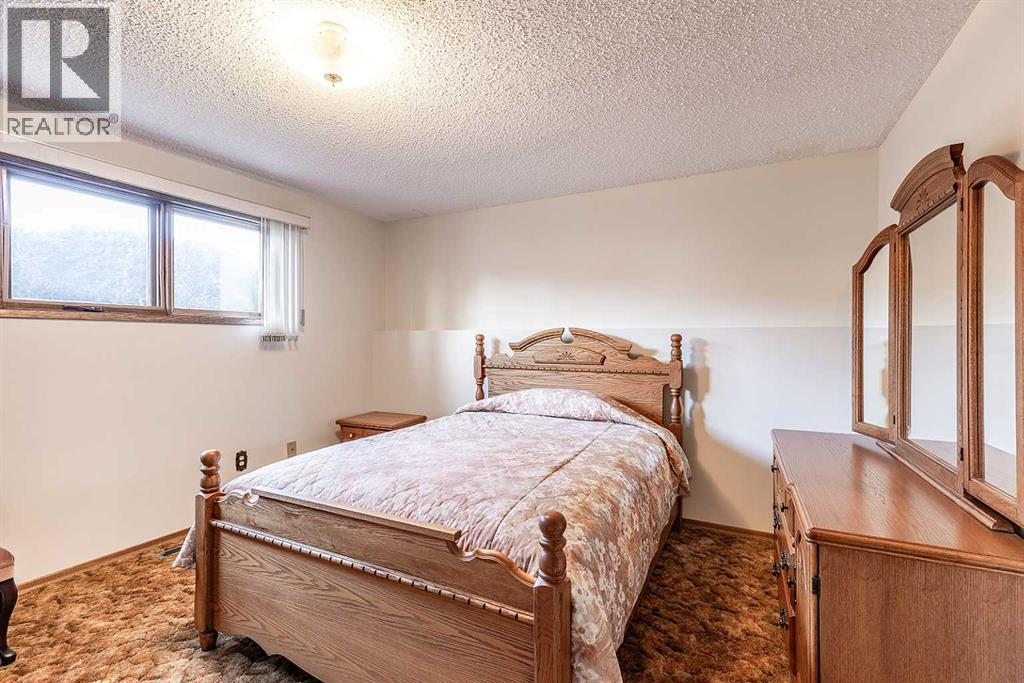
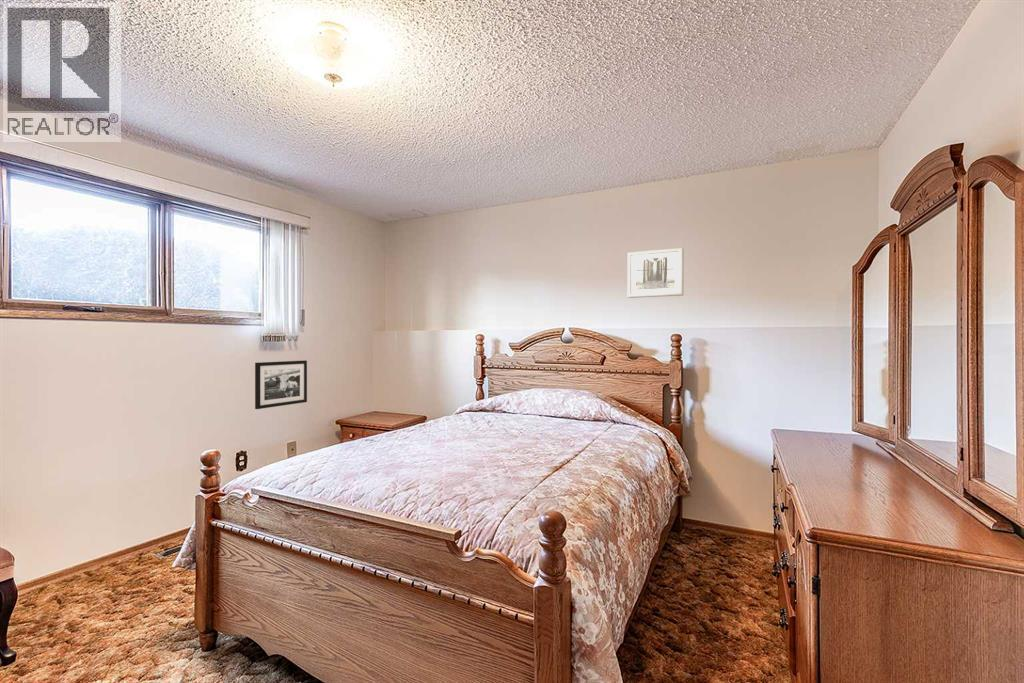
+ picture frame (282, 383)
+ wall art (654, 273)
